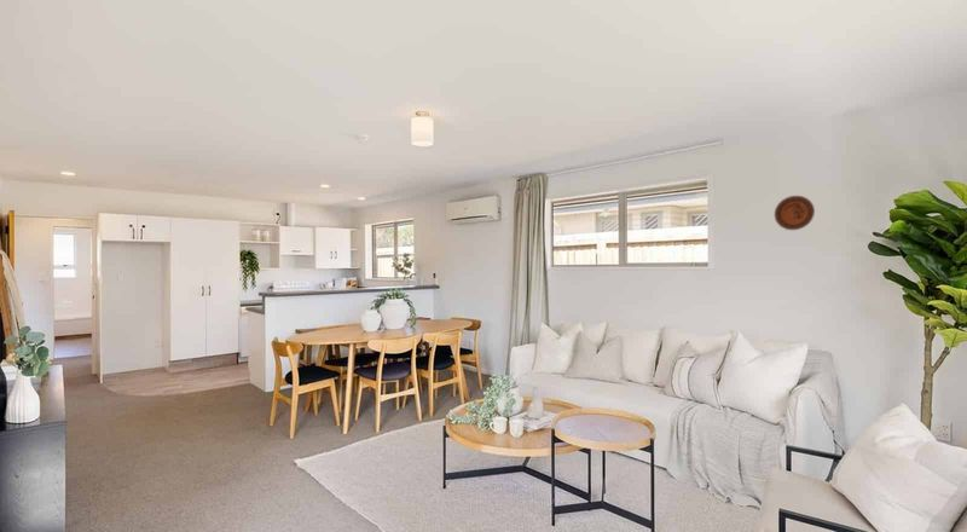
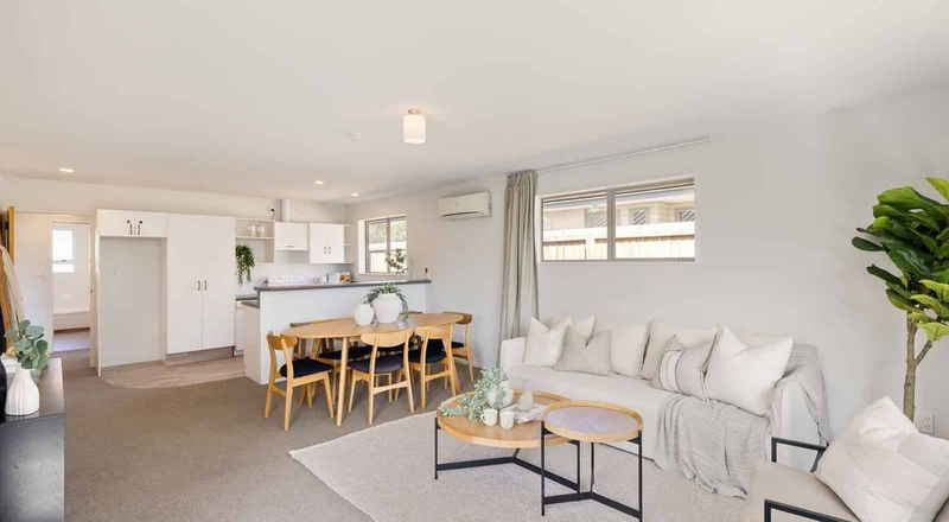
- decorative plate (793, 213)
